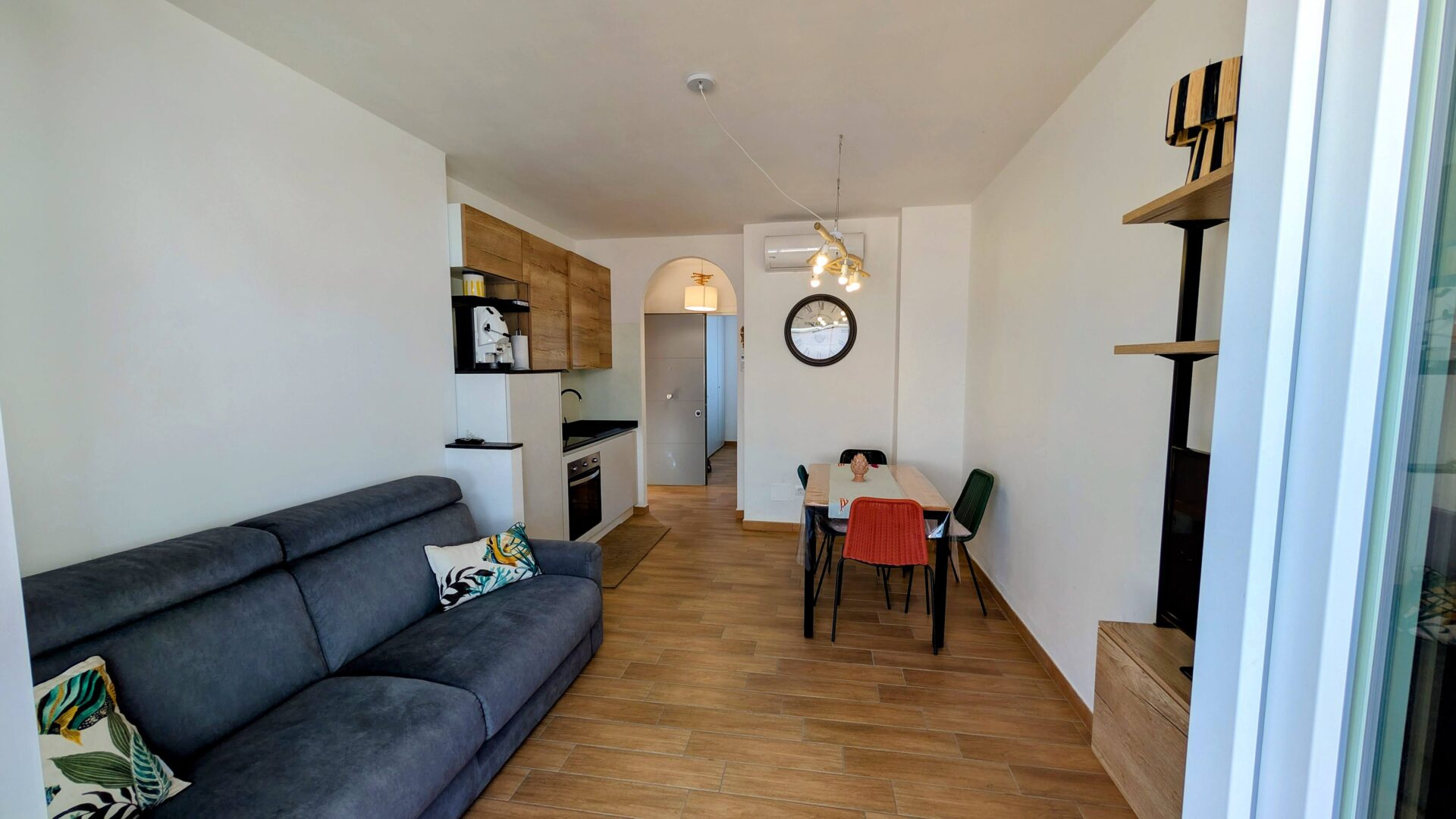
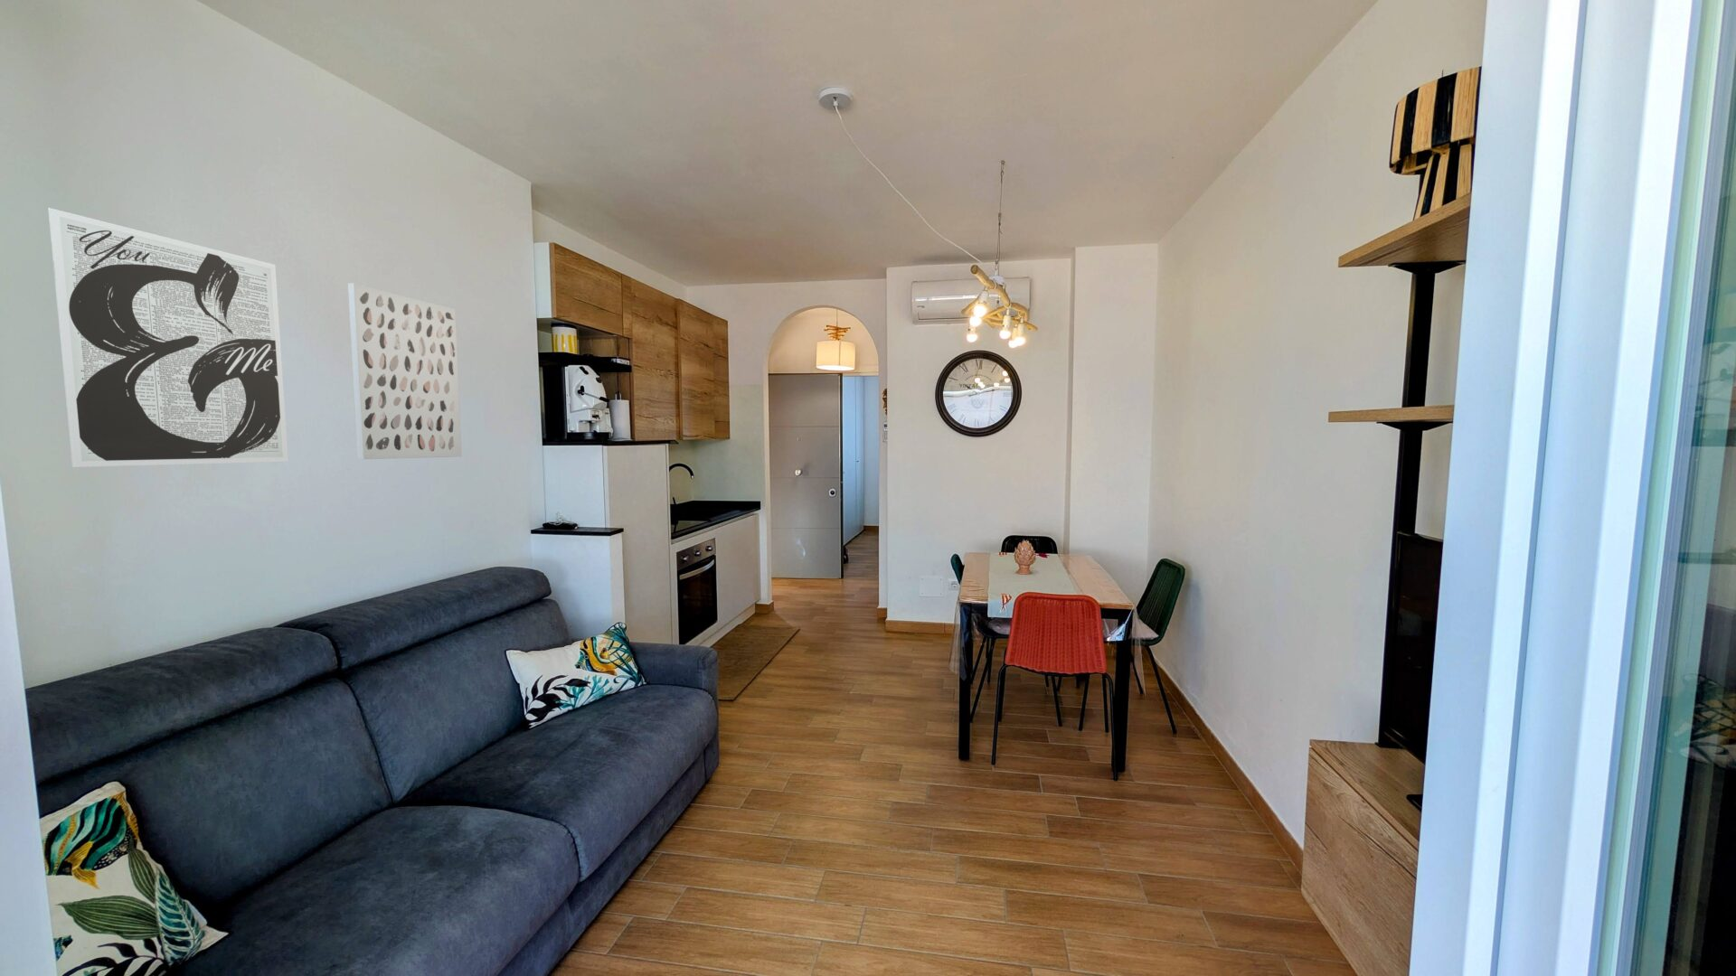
+ wall art (410, 378)
+ wall art (185, 354)
